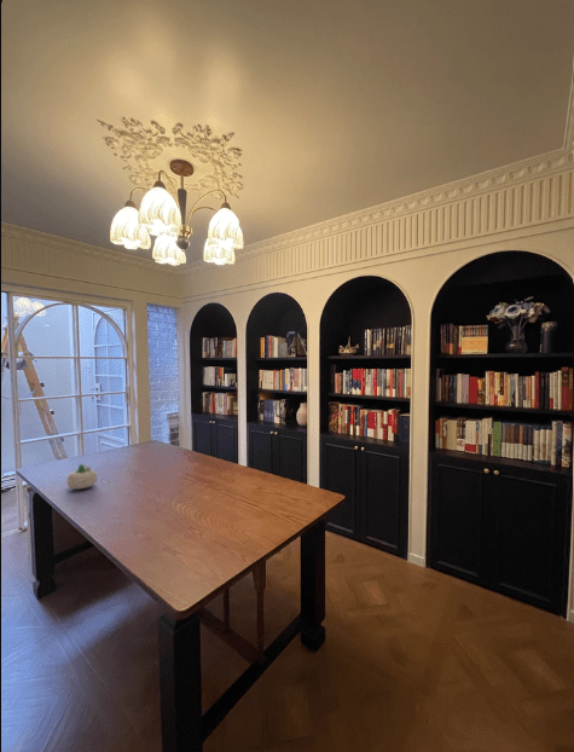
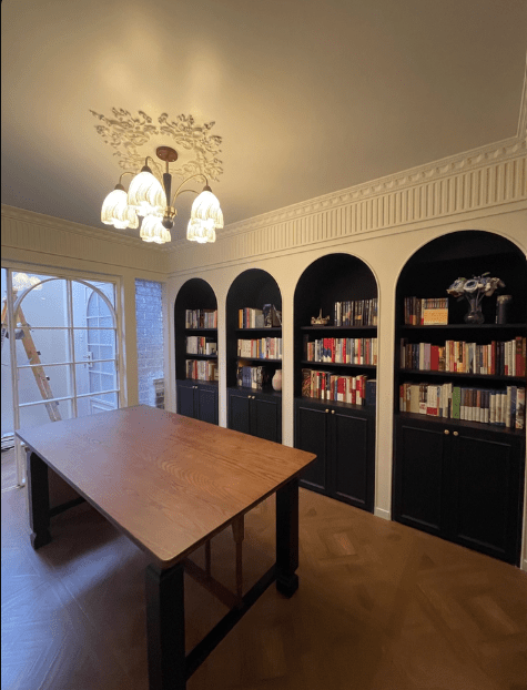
- succulent planter (82, 475)
